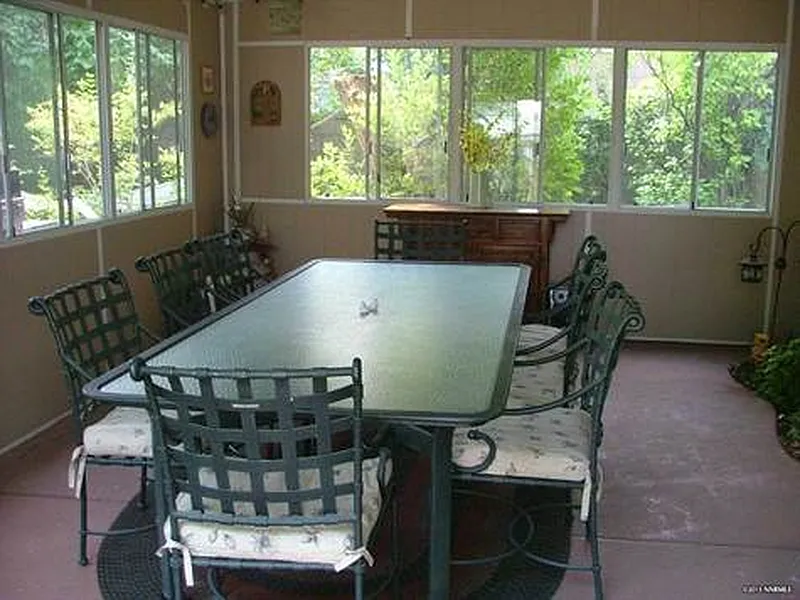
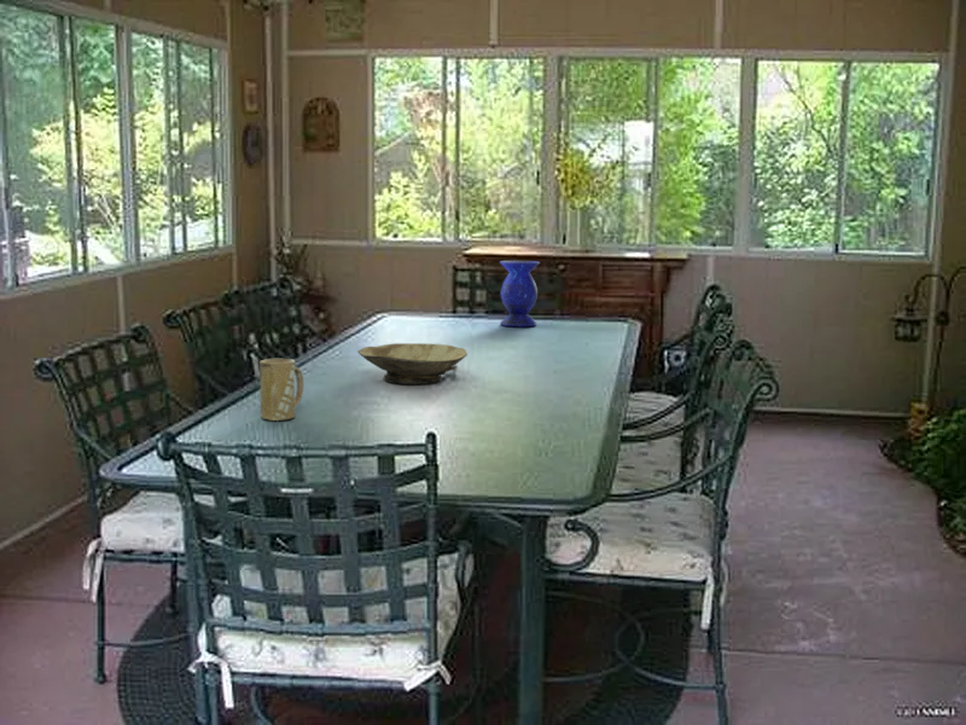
+ bowl (412, 364)
+ vase (518, 292)
+ mug (280, 387)
